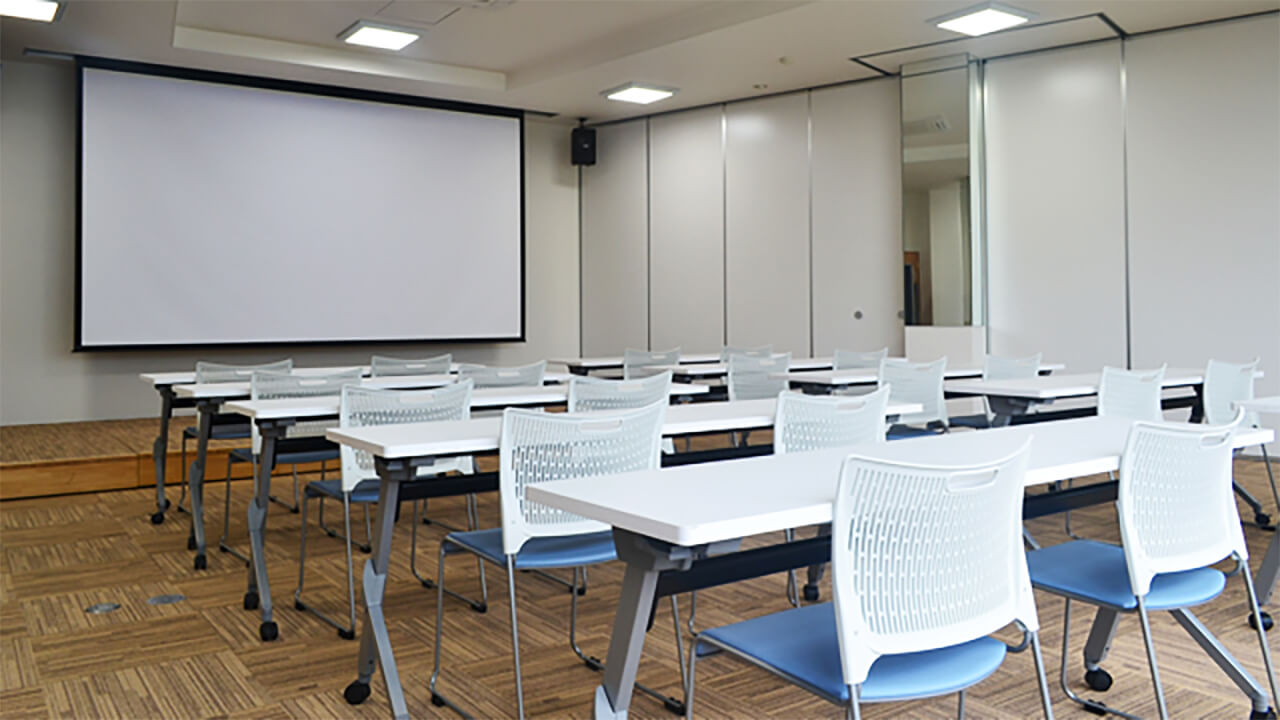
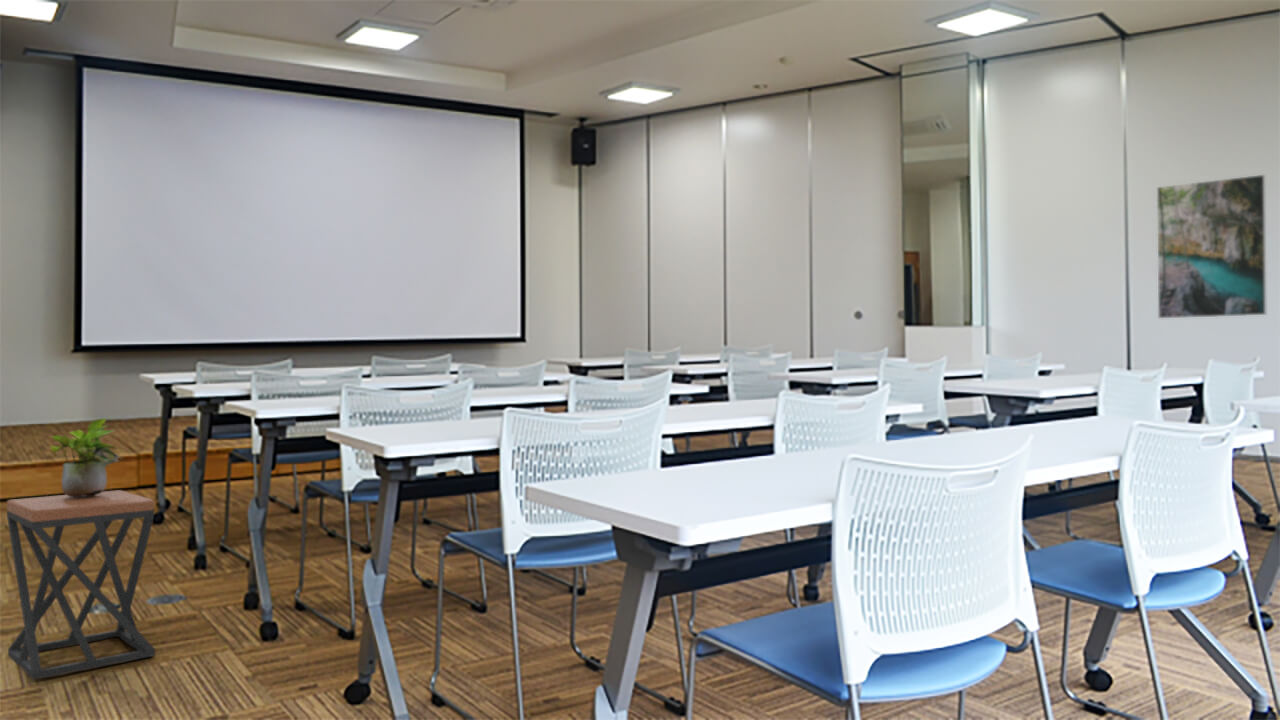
+ stool (80, 577)
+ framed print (1210, 249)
+ potted plant (89, 458)
